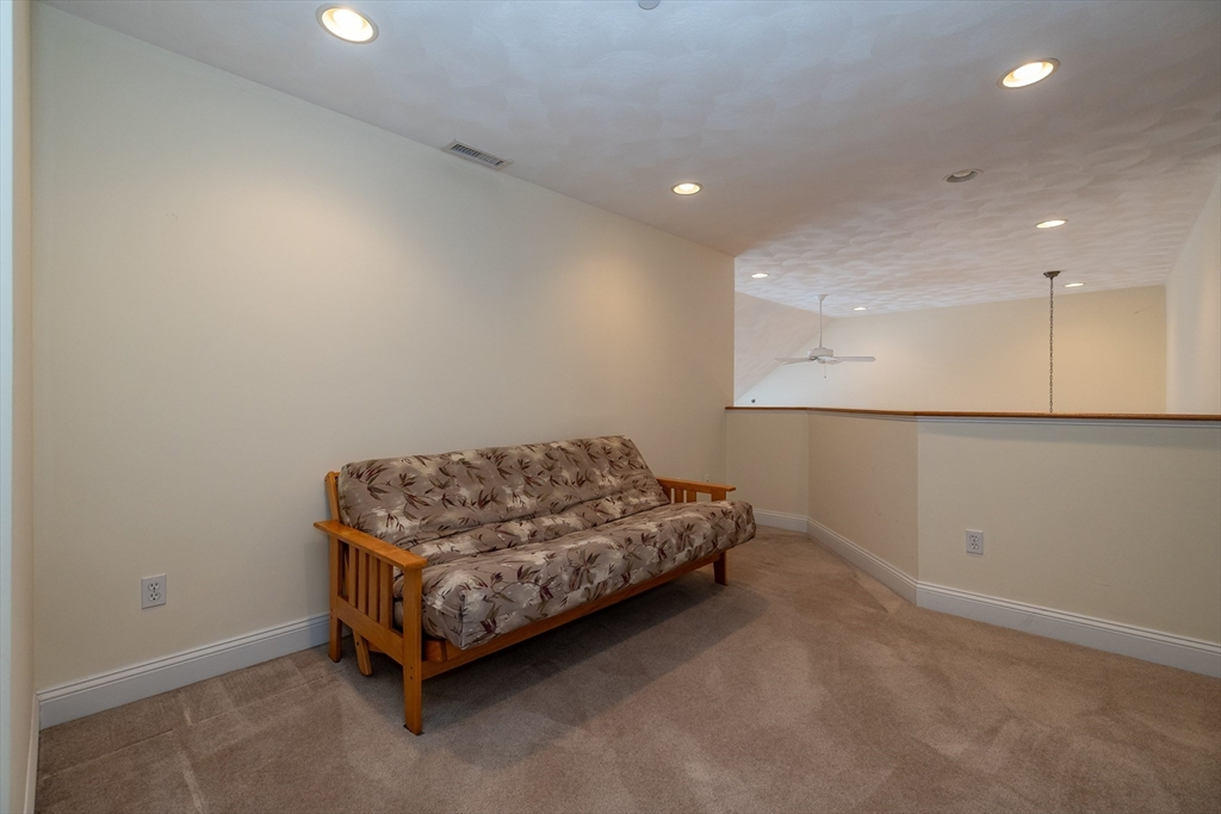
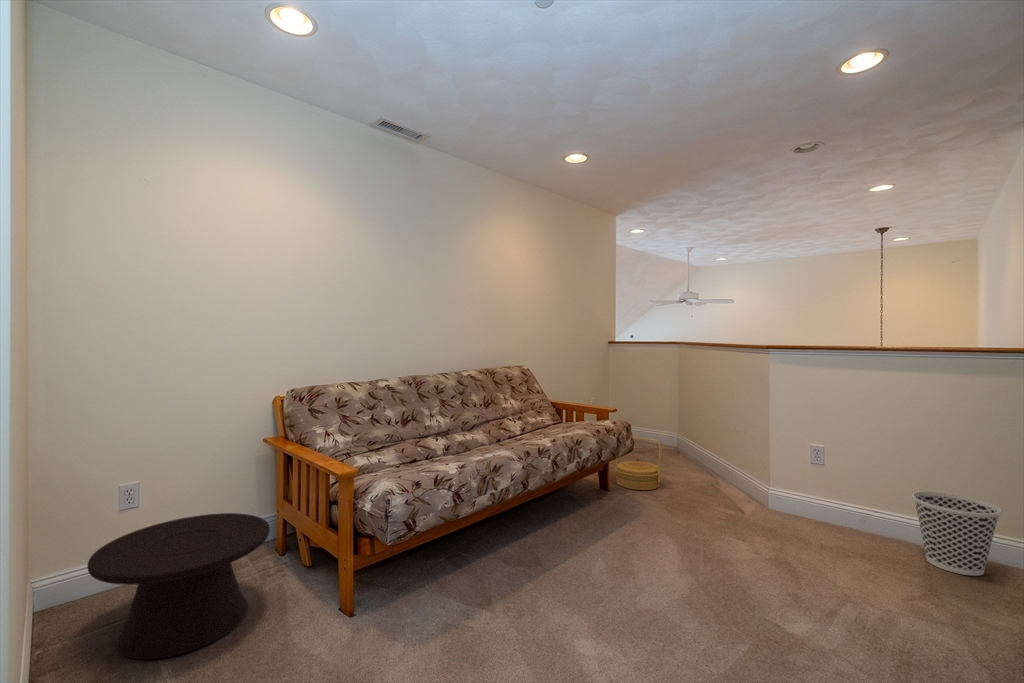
+ basket (637, 459)
+ side table (186, 581)
+ wastebasket (954, 533)
